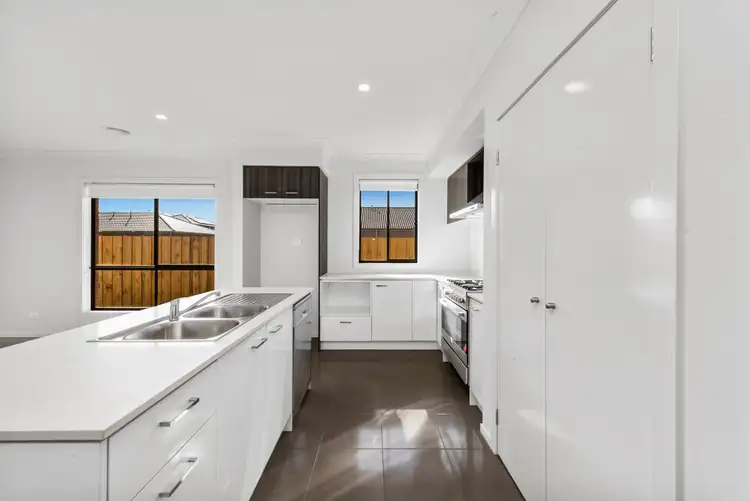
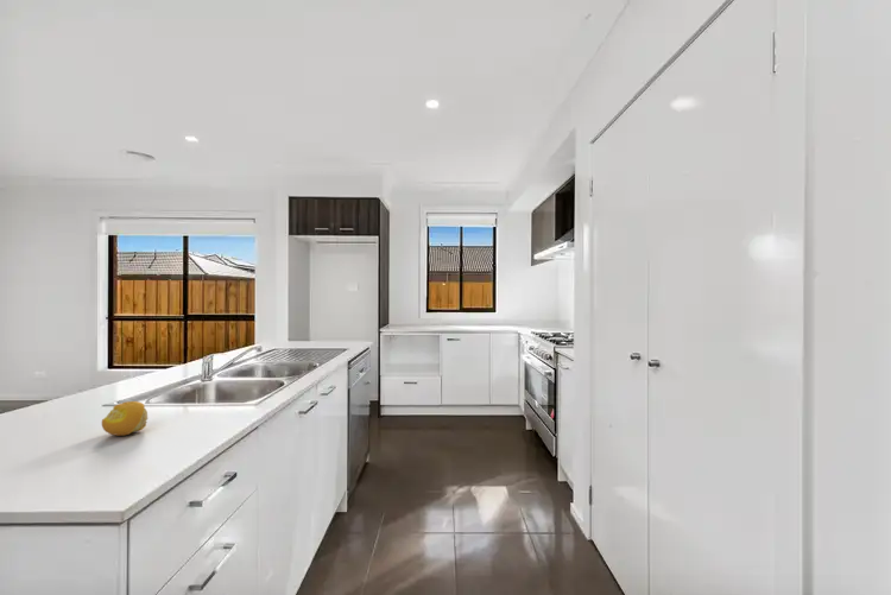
+ fruit (125, 417)
